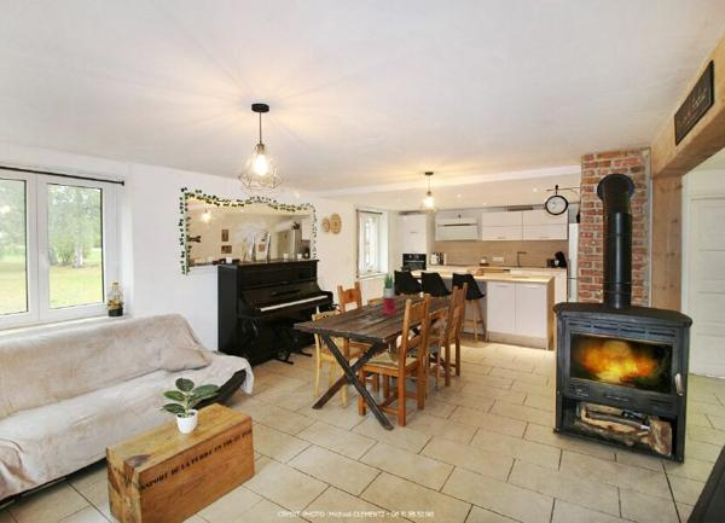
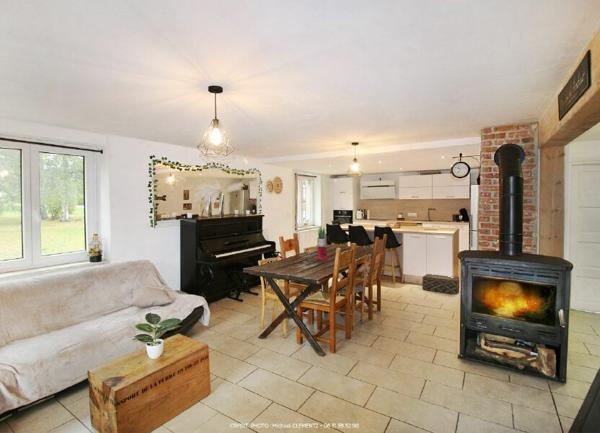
+ woven basket (441, 283)
